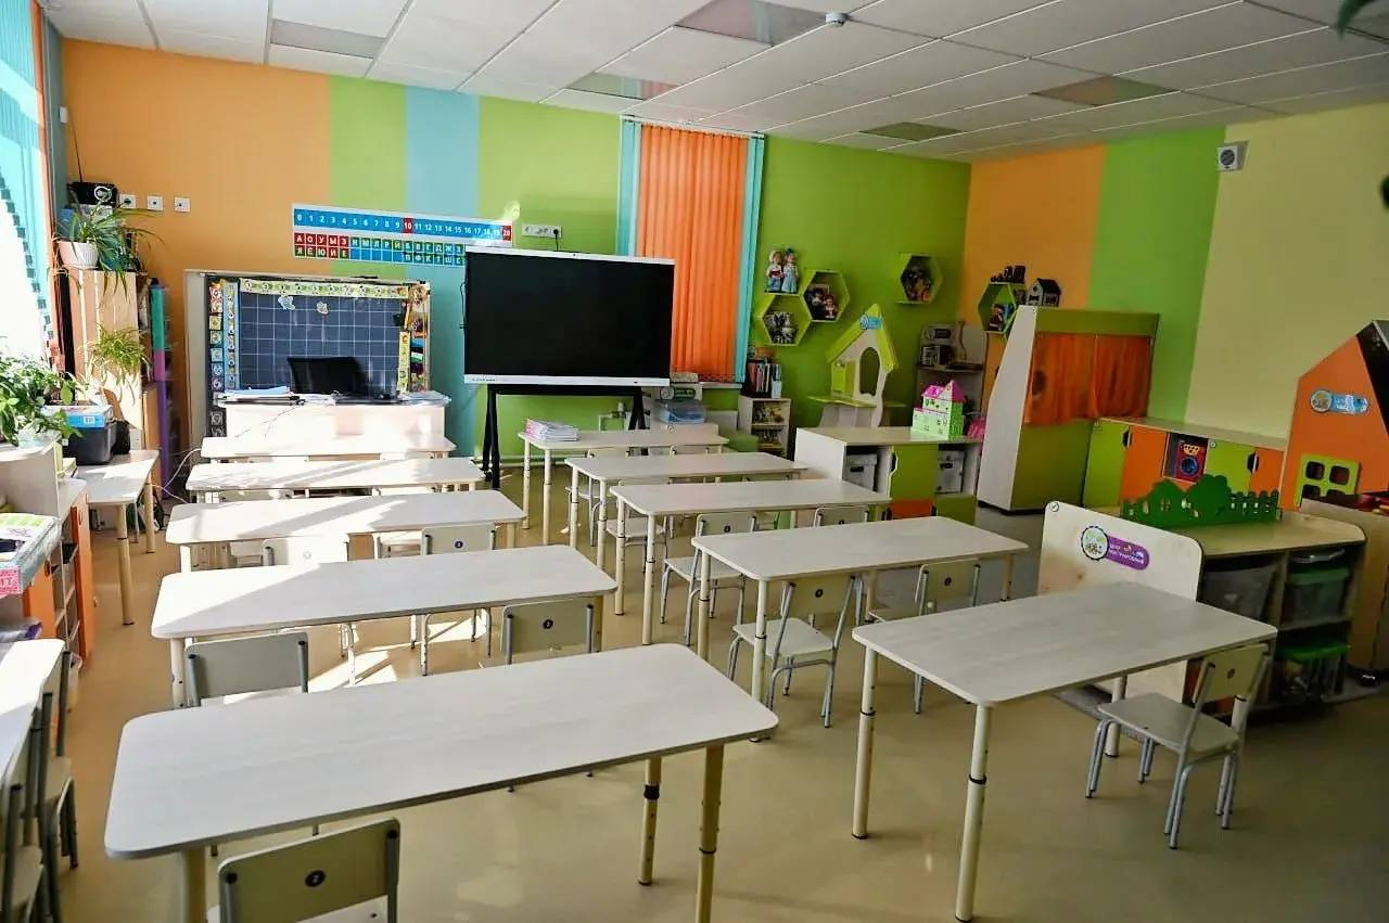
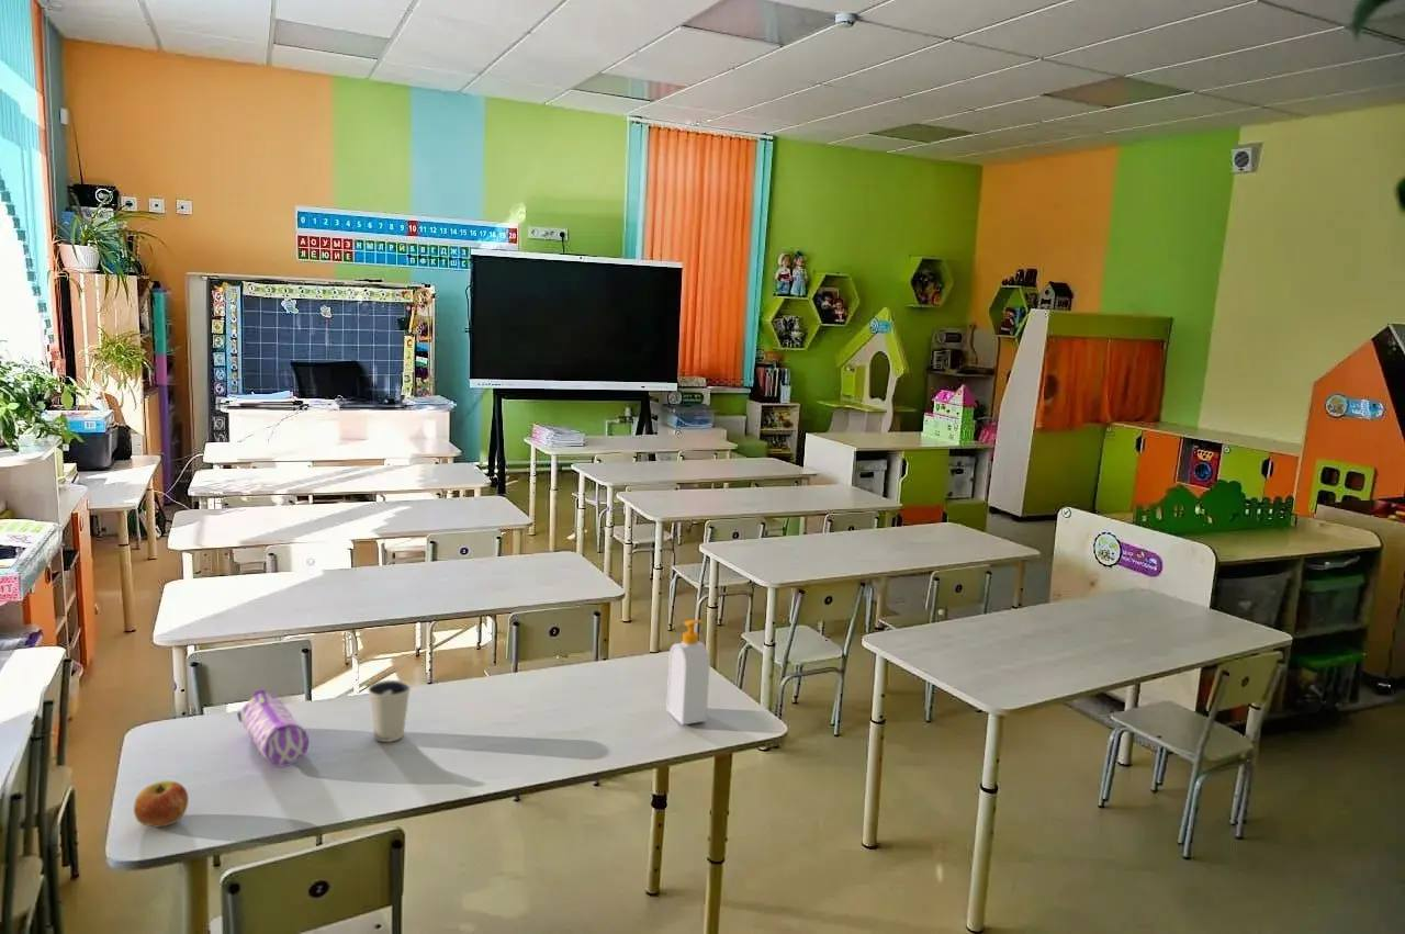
+ dixie cup (389, 711)
+ pencil case (274, 727)
+ apple (160, 802)
+ soap bottle (689, 668)
